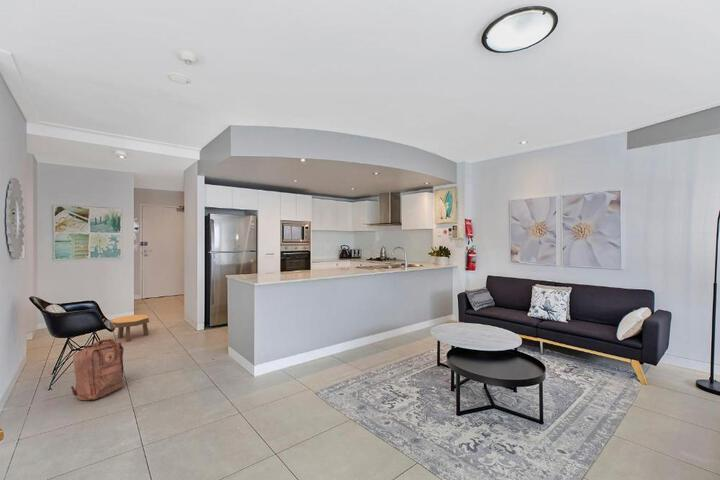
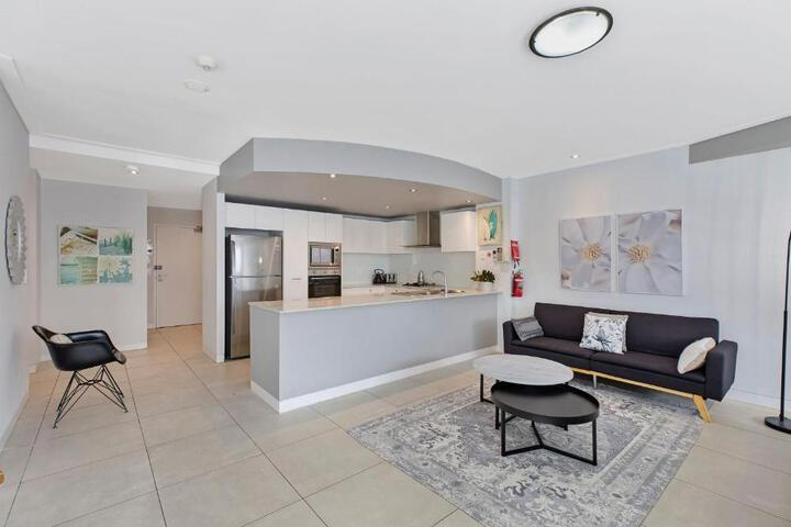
- backpack (98, 366)
- footstool (129, 328)
